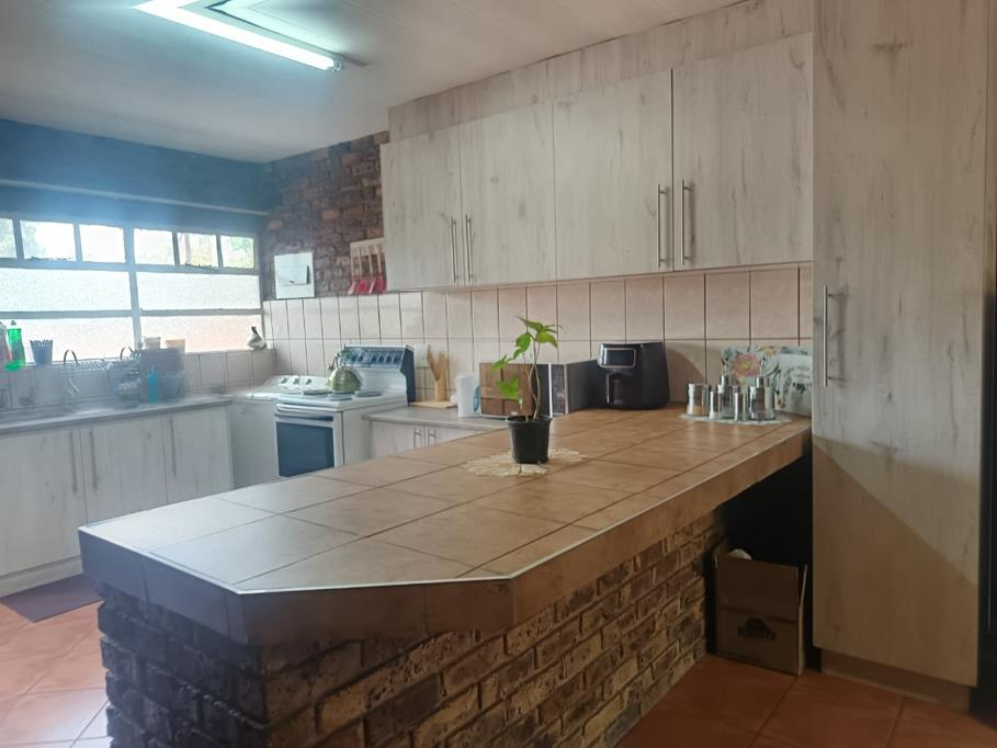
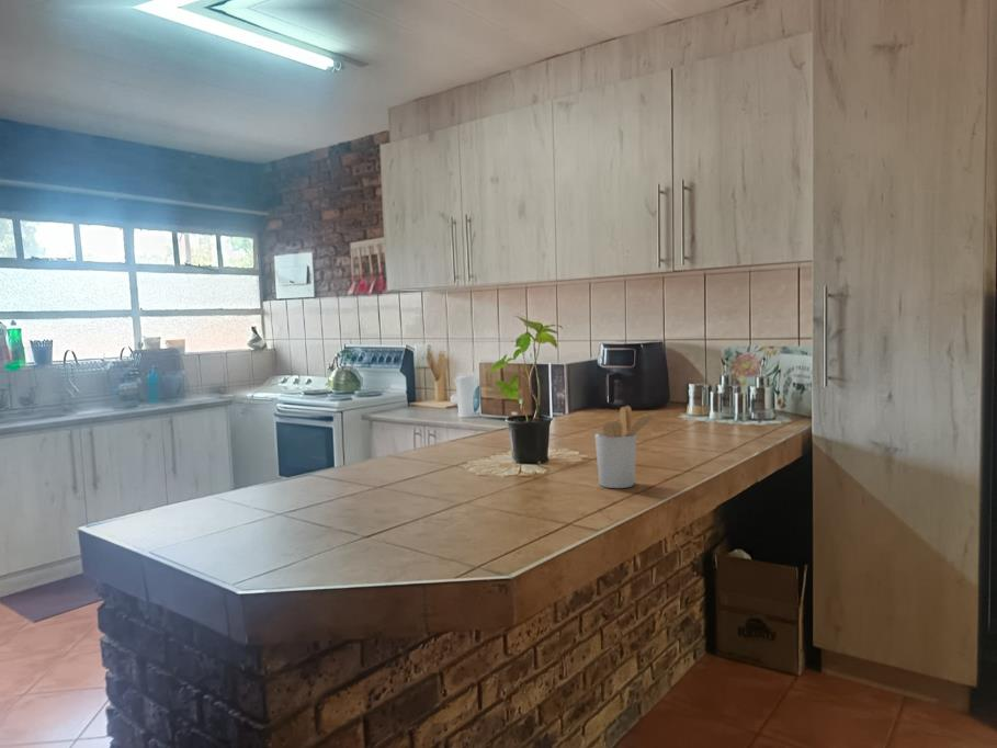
+ utensil holder (625, 446)
